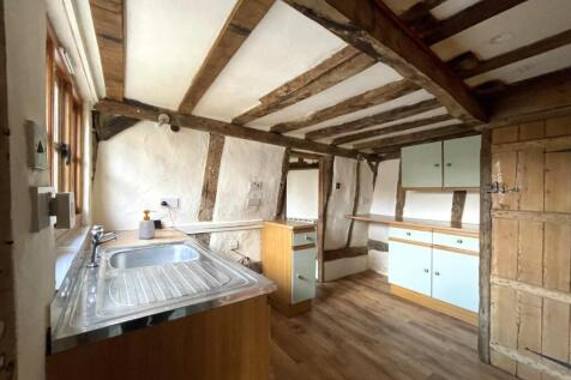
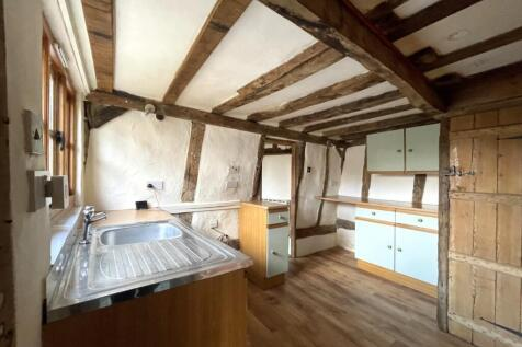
- soap bottle (149, 223)
